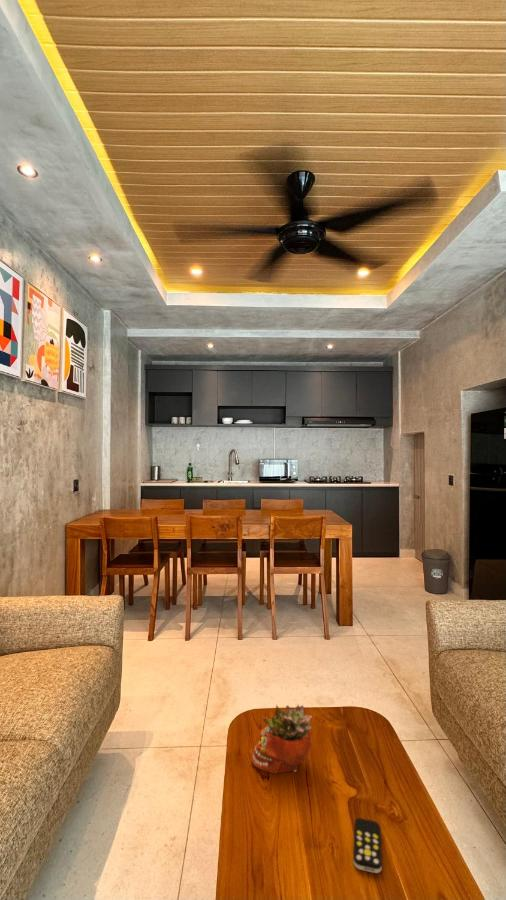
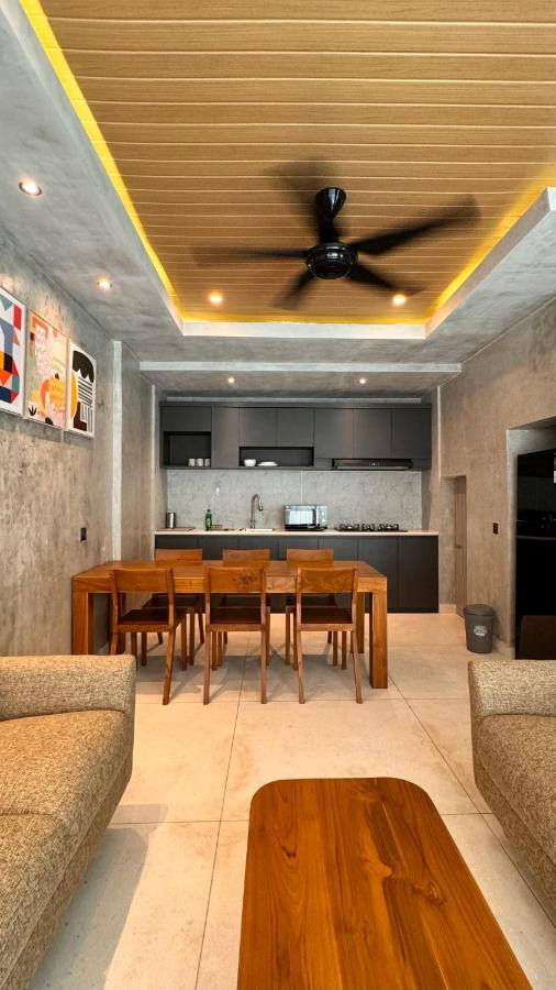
- remote control (367, 843)
- succulent planter (281, 735)
